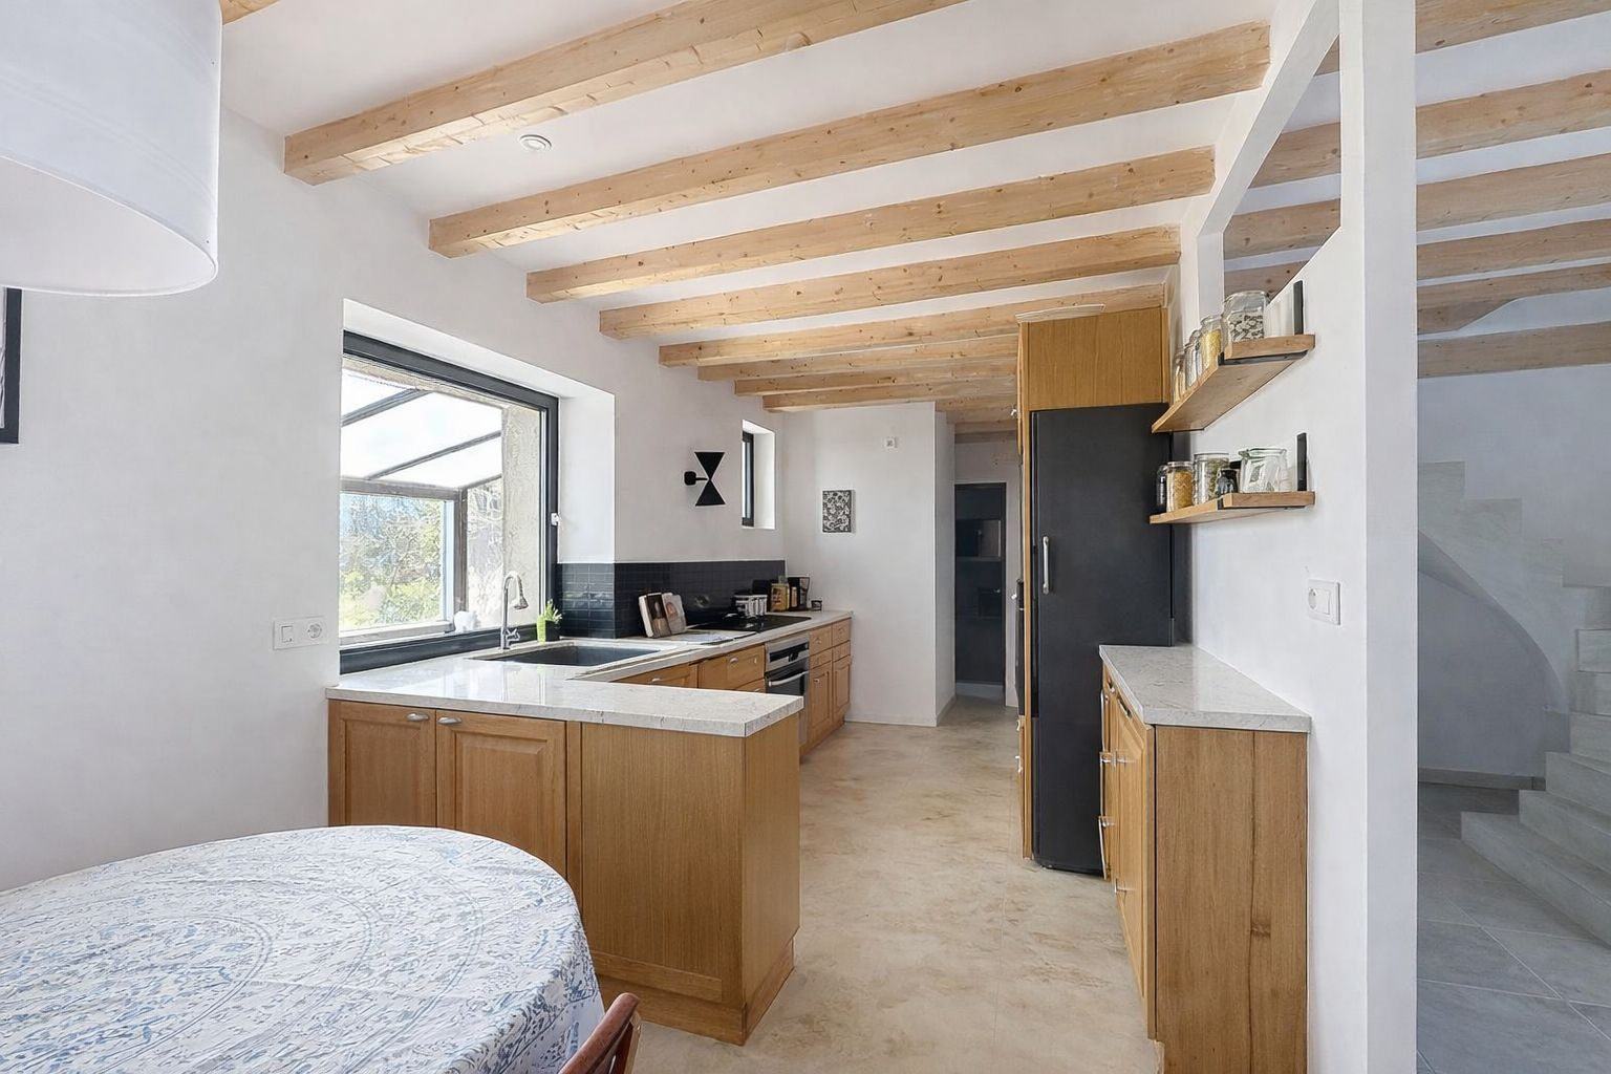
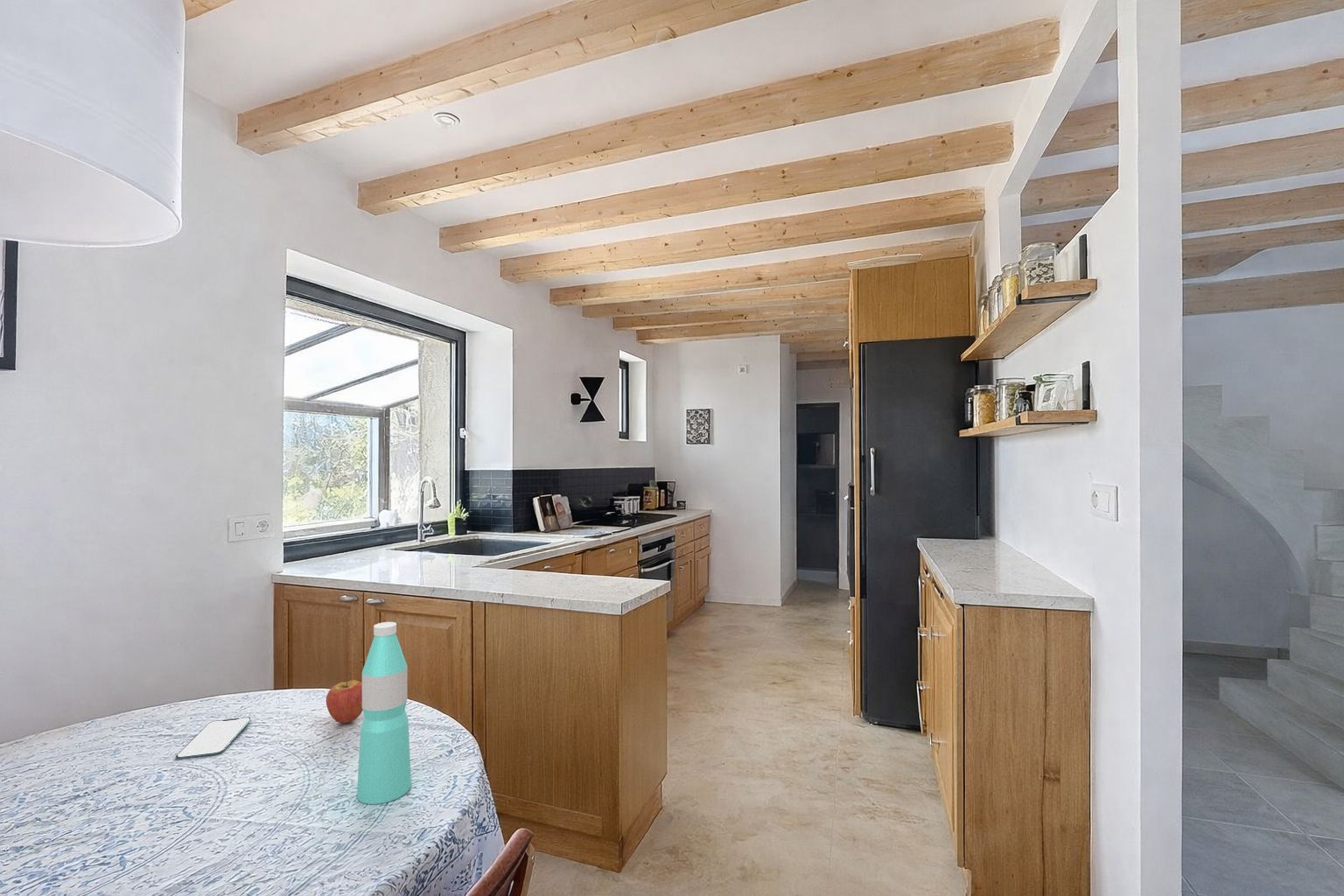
+ water bottle (384, 707)
+ fruit (346, 697)
+ smartphone (215, 737)
